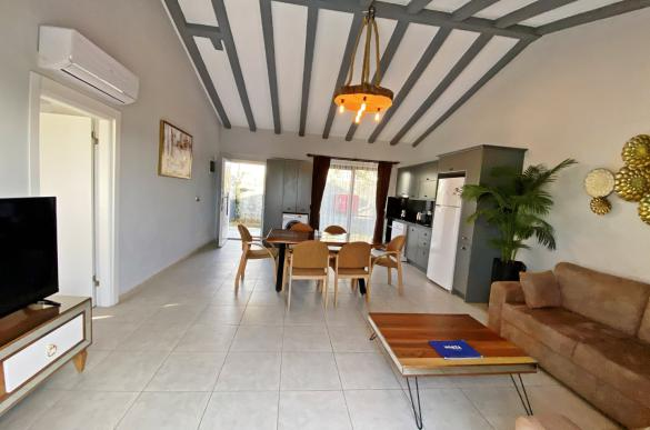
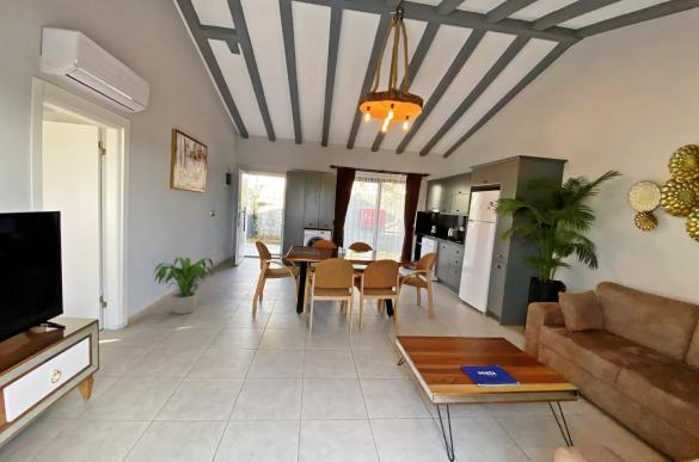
+ potted plant (186, 284)
